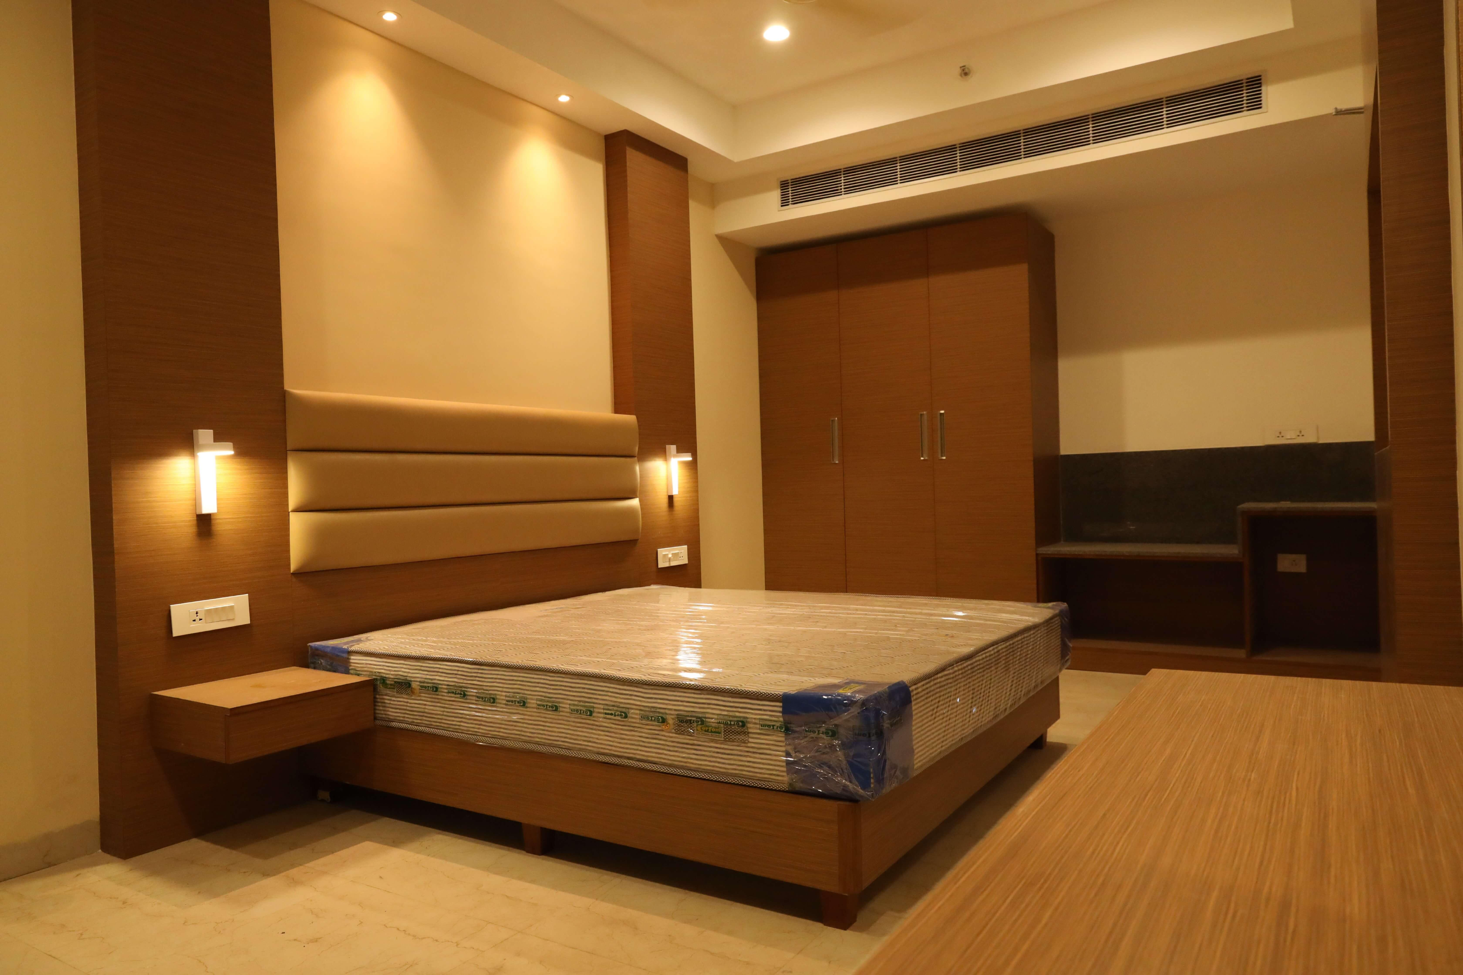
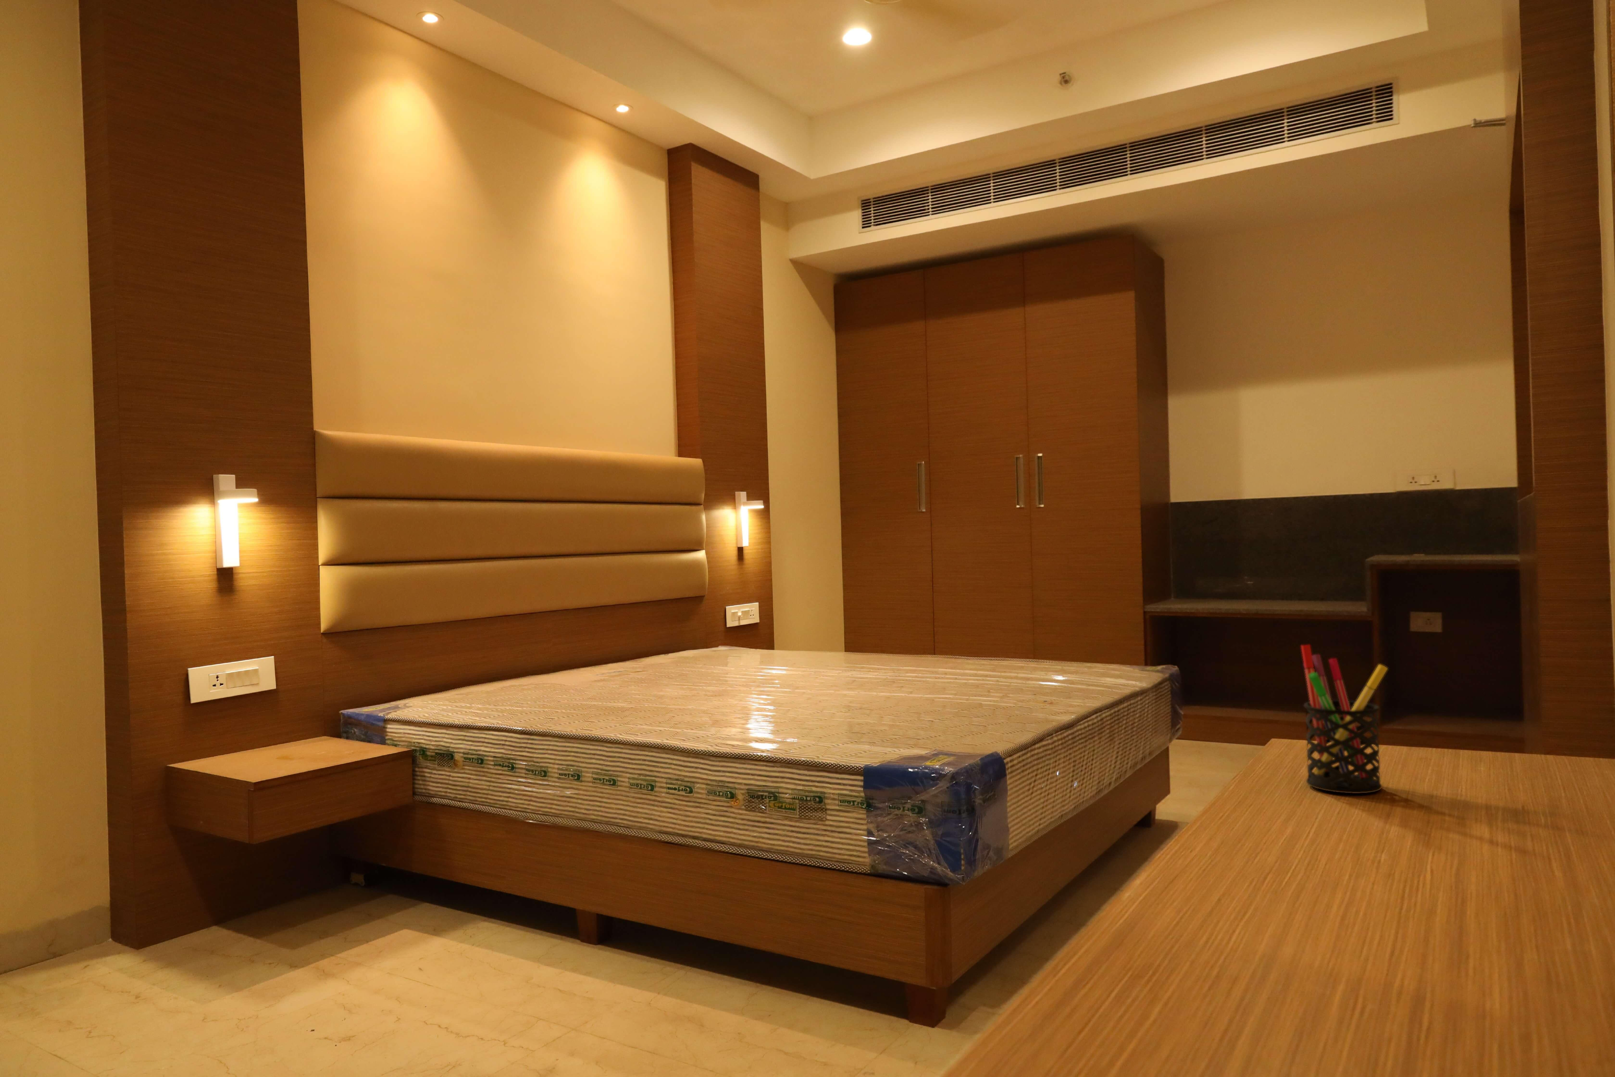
+ pen holder (1333, 716)
